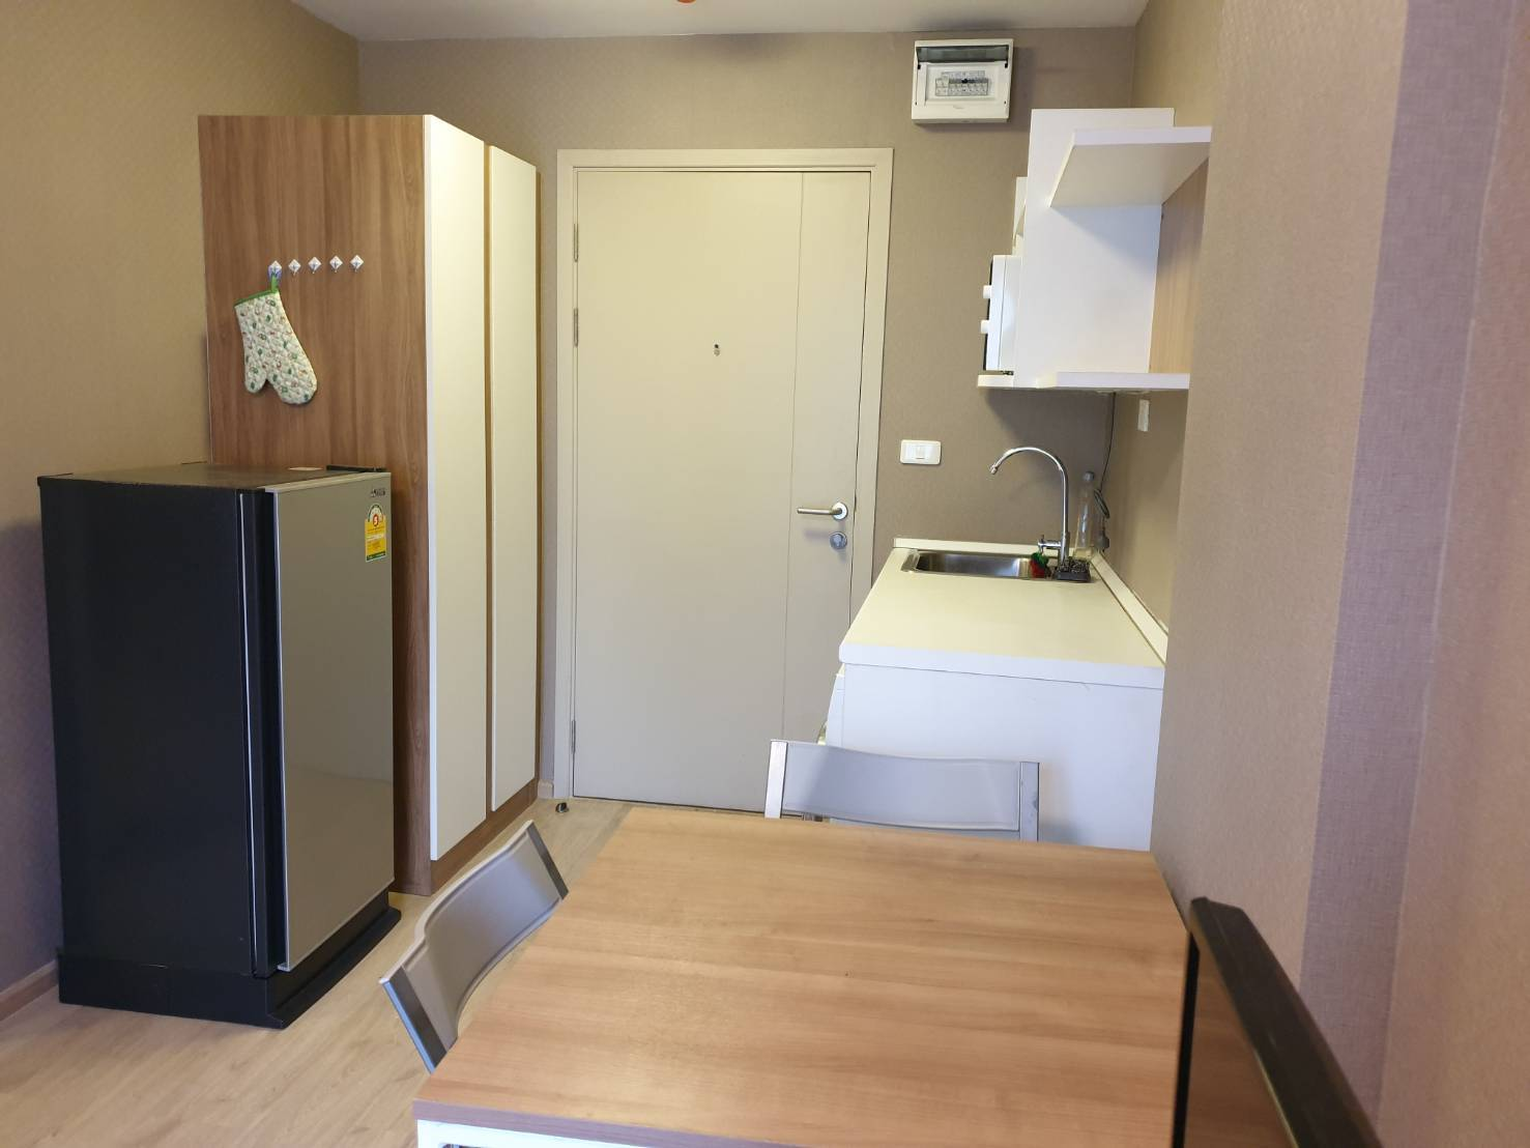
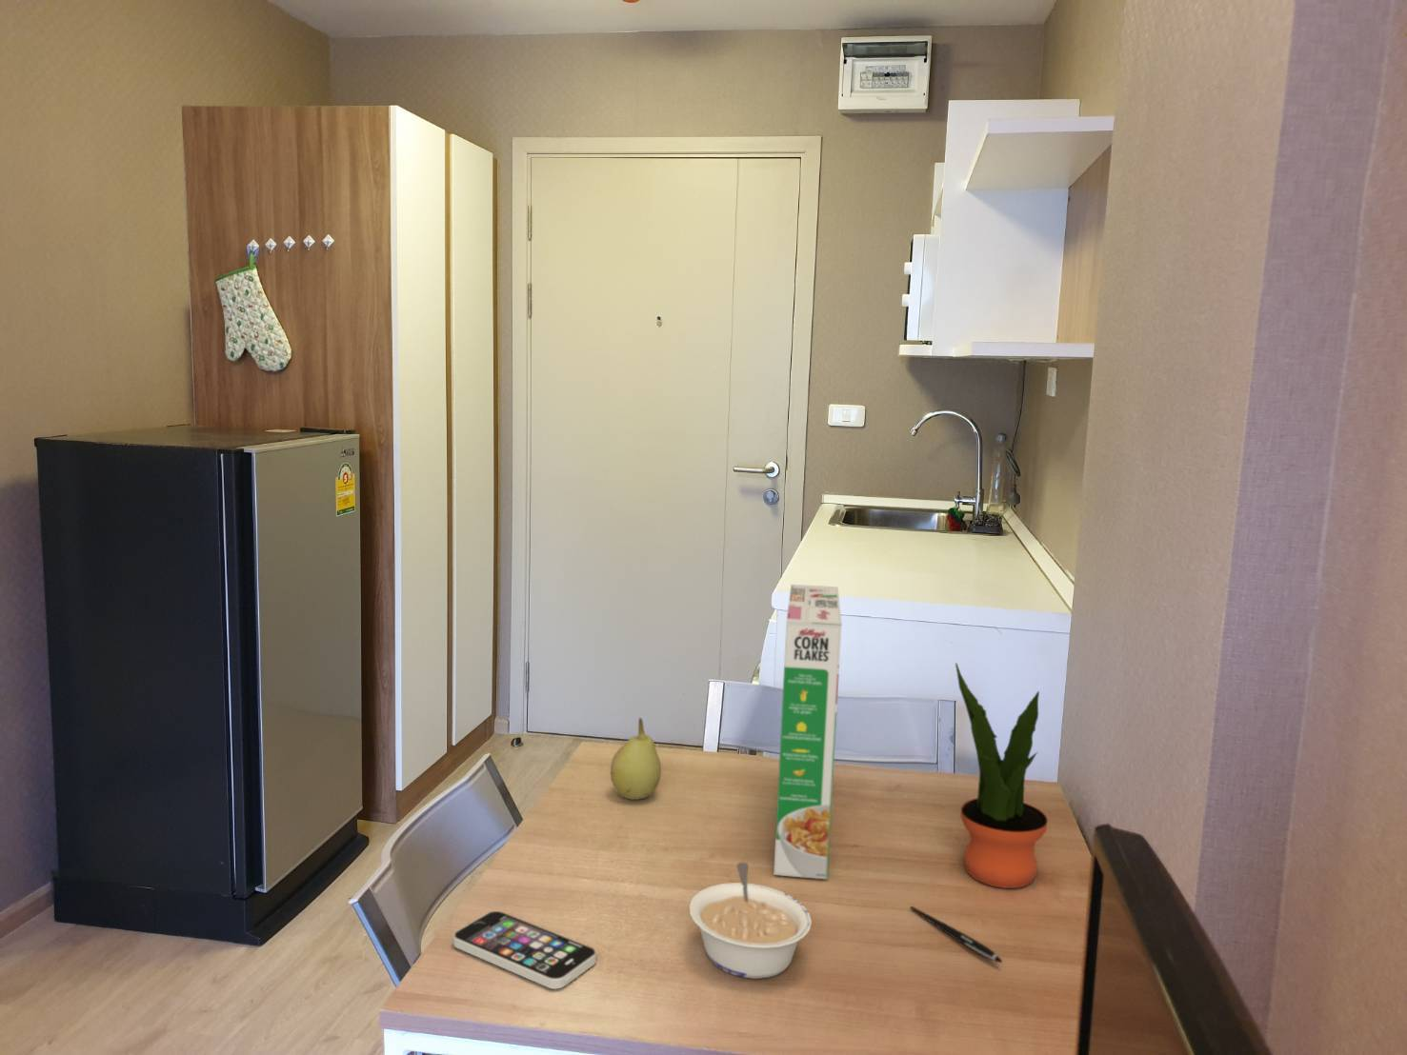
+ smartphone (524, 948)
+ fruit (635, 756)
+ legume (745, 926)
+ cereal box (808, 721)
+ pen (954, 931)
+ potted plant (990, 772)
